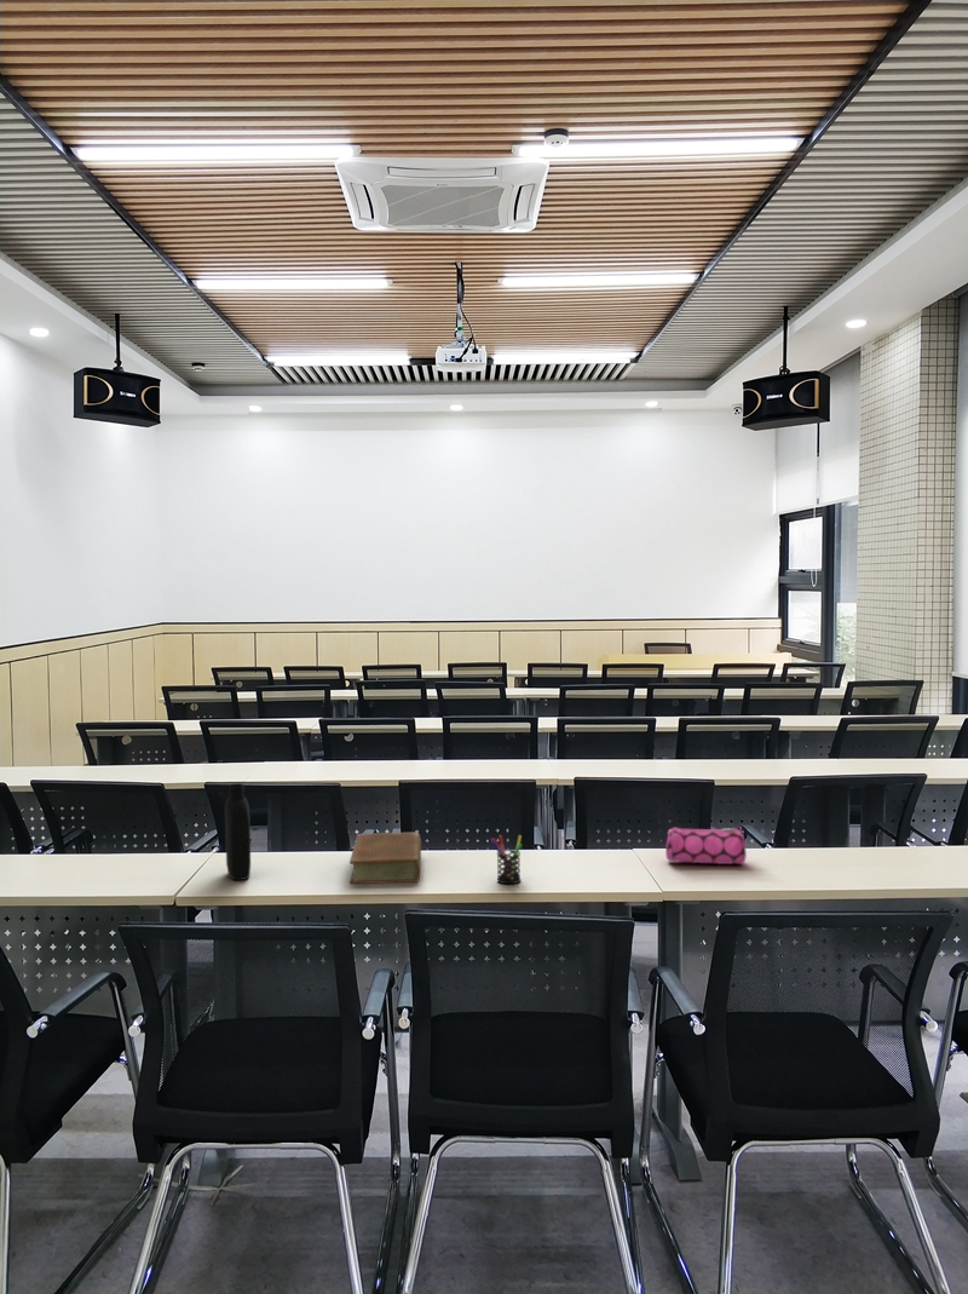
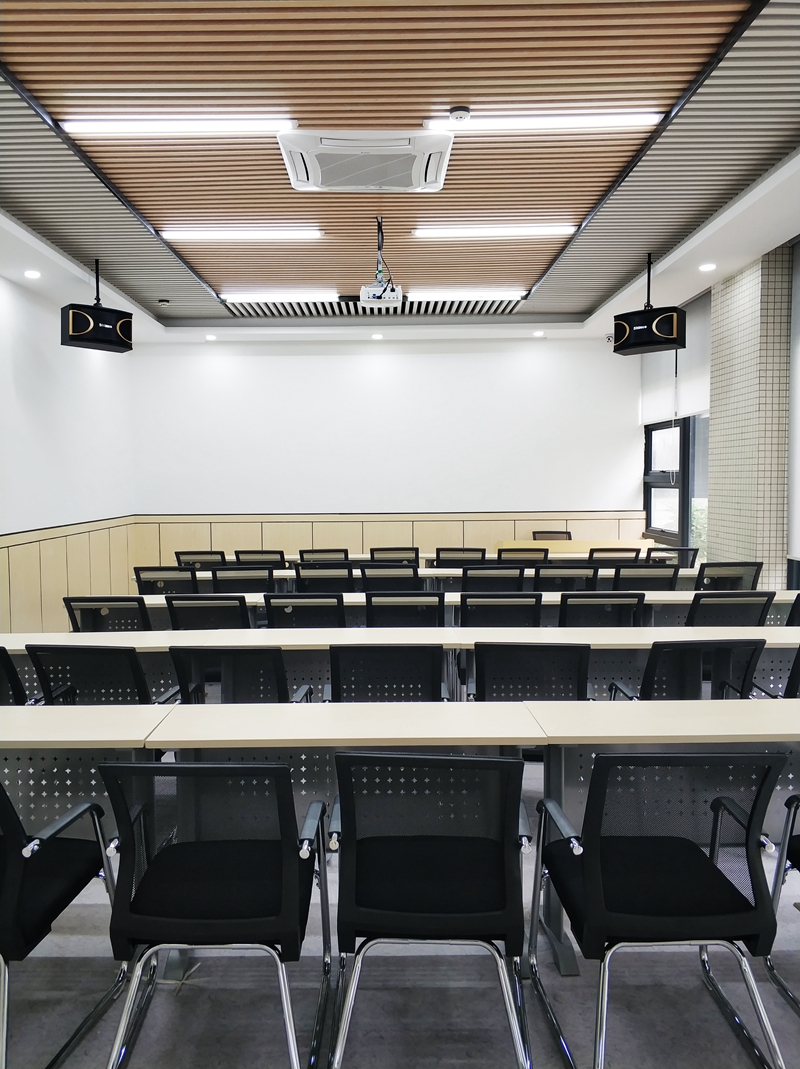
- bottle (237, 829)
- pen holder (509, 857)
- pencil case (704, 844)
- book (387, 857)
